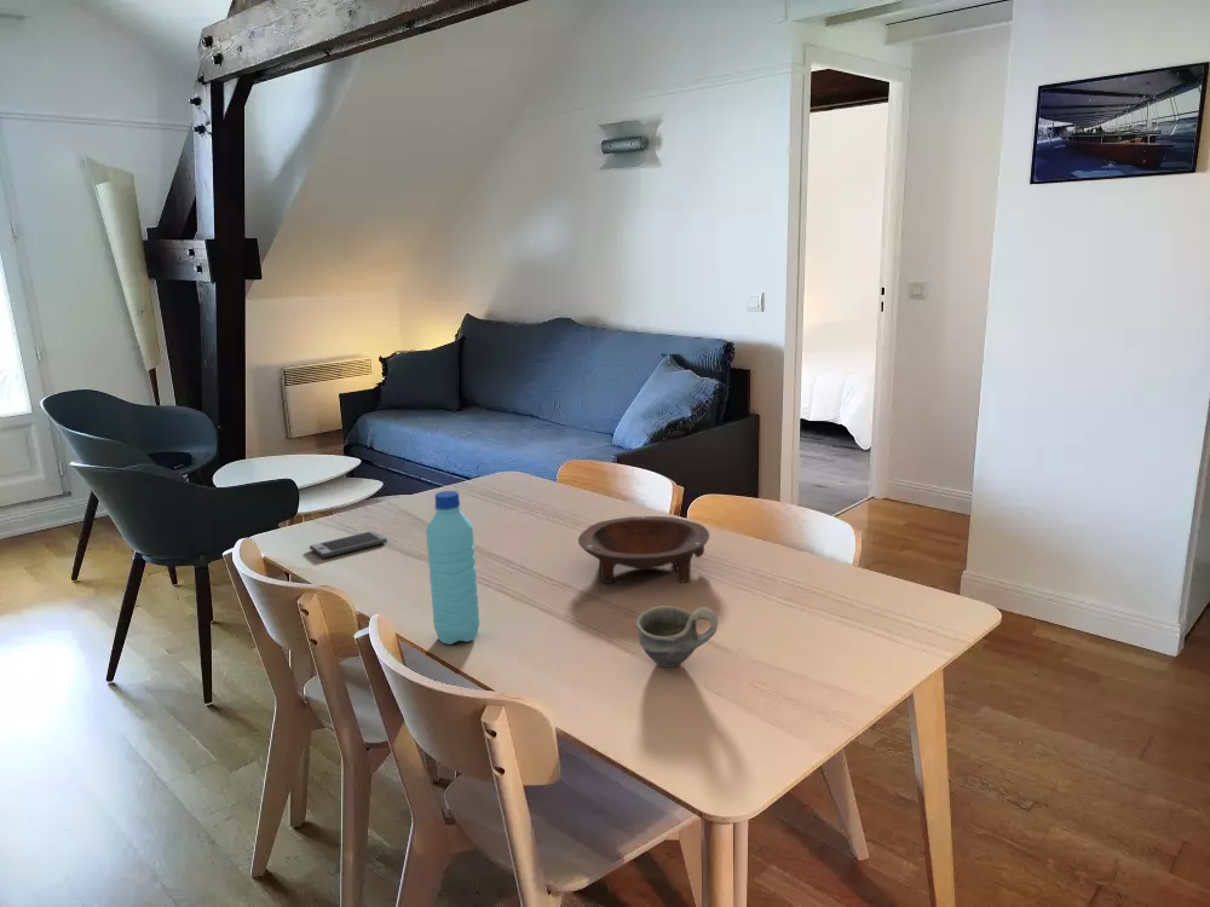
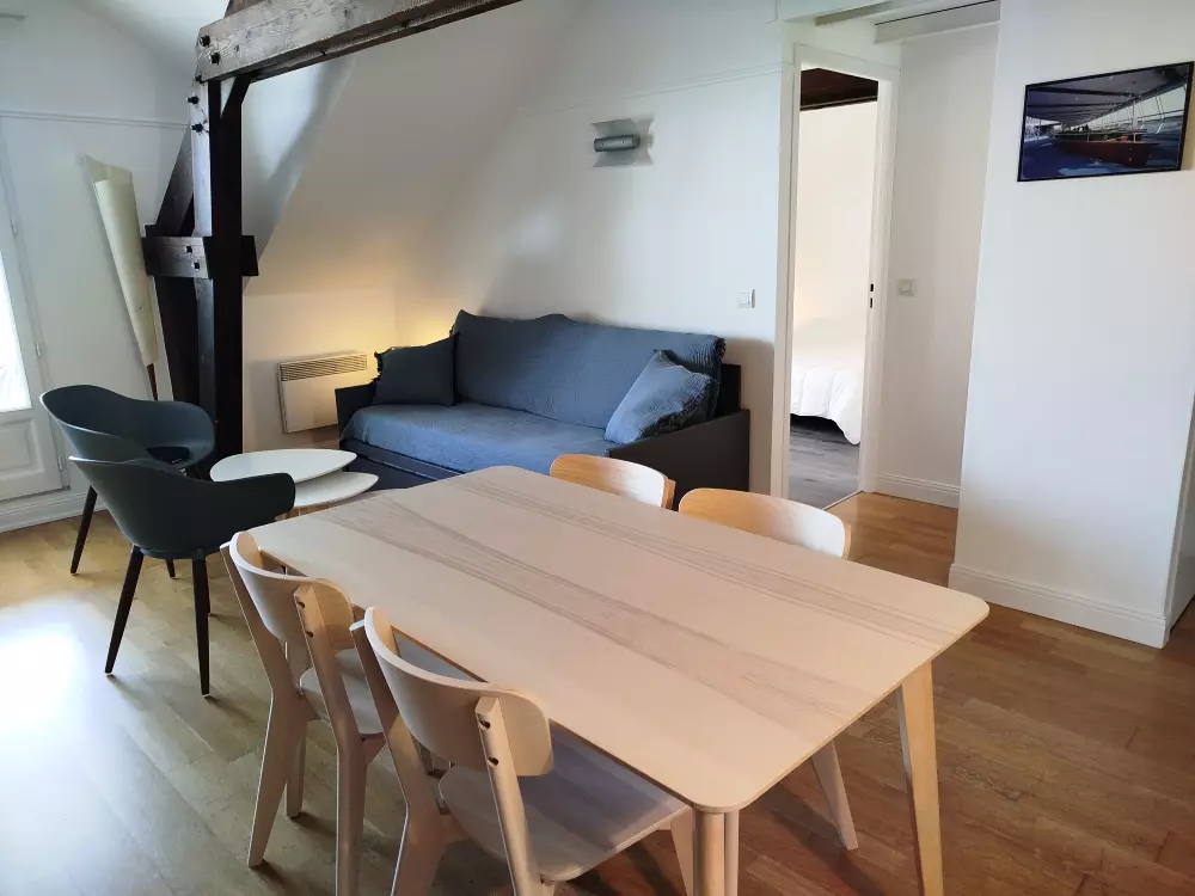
- water bottle (451, 566)
- smartphone (348, 543)
- cup (673, 635)
- bowl (644, 550)
